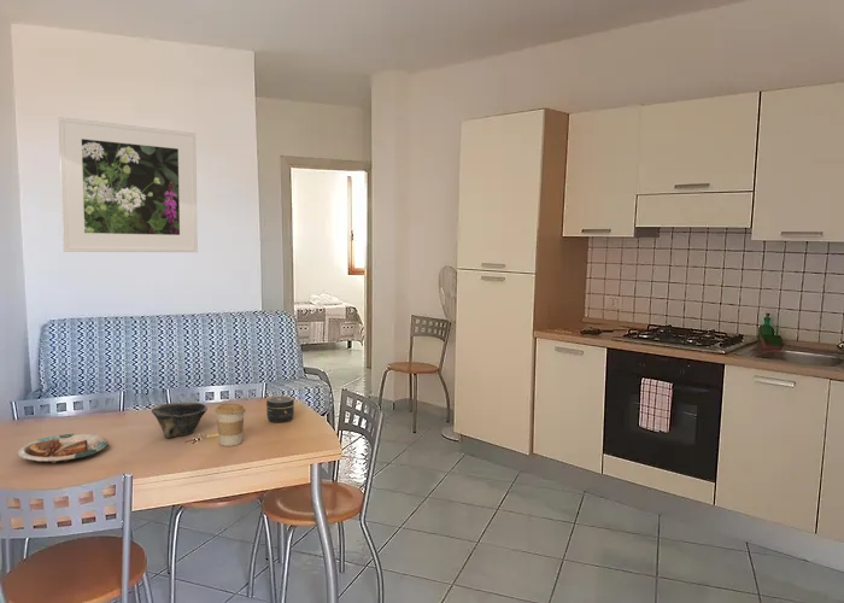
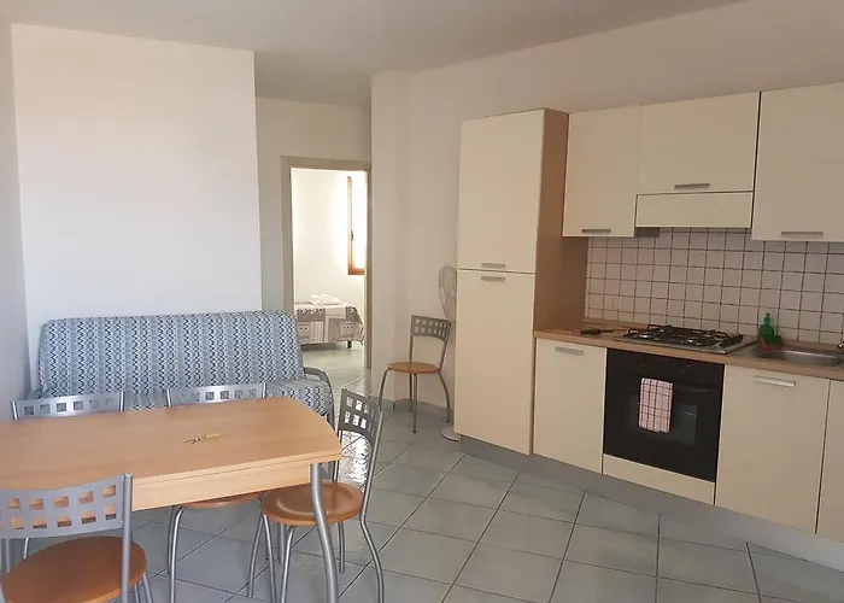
- bowl (180, 420)
- coffee cup (230, 422)
- plate (65, 446)
- jar (280, 409)
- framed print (133, 189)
